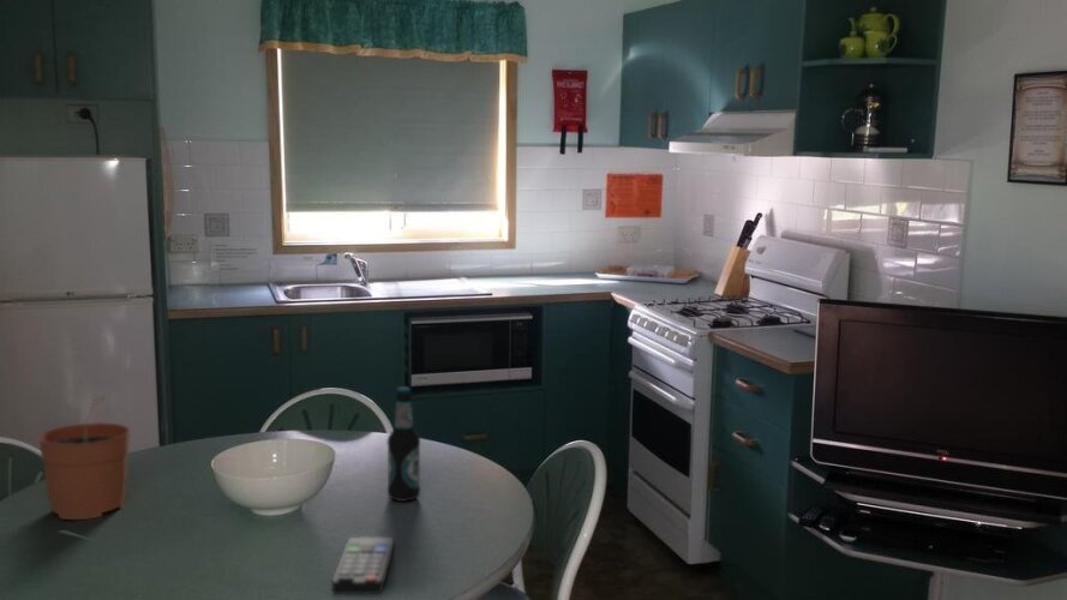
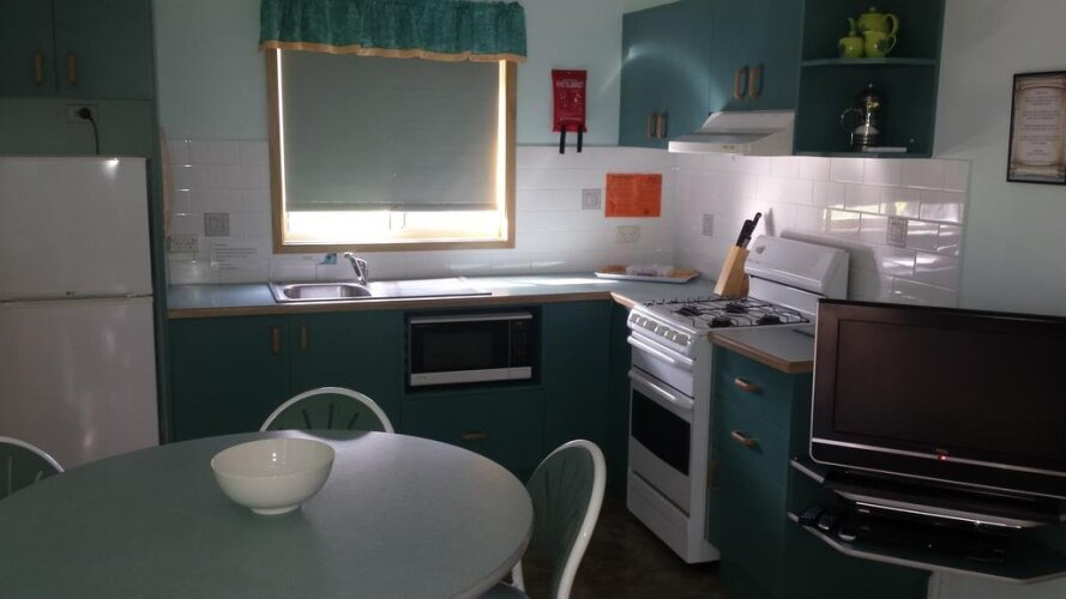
- remote control (364, 563)
- bottle (403, 443)
- plant pot (85, 451)
